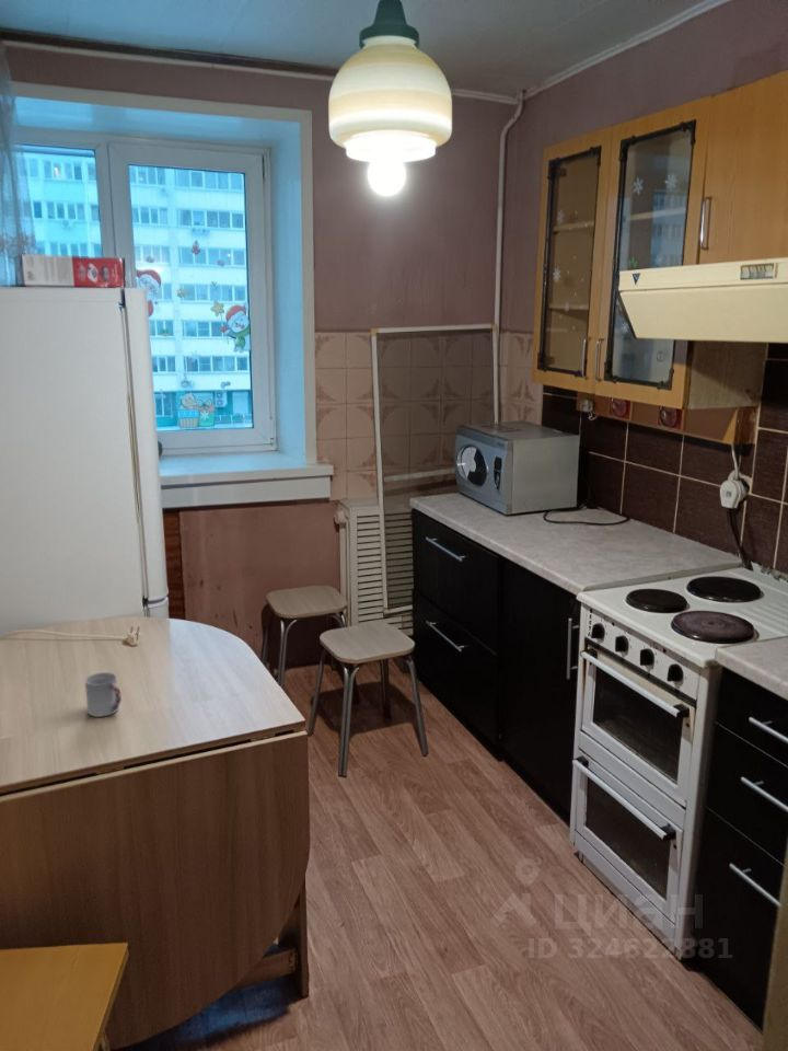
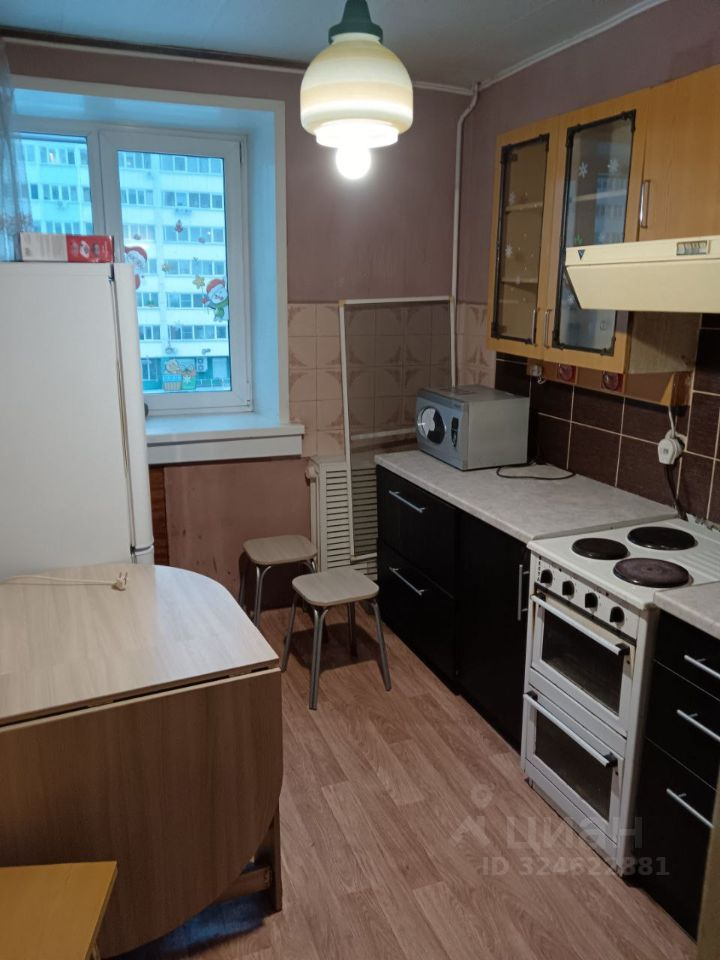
- cup (106, 695)
